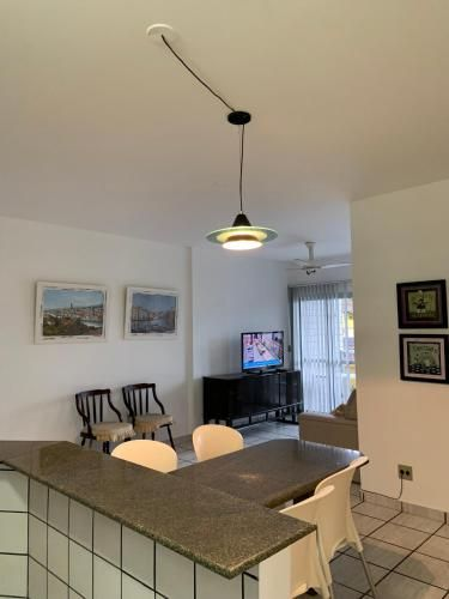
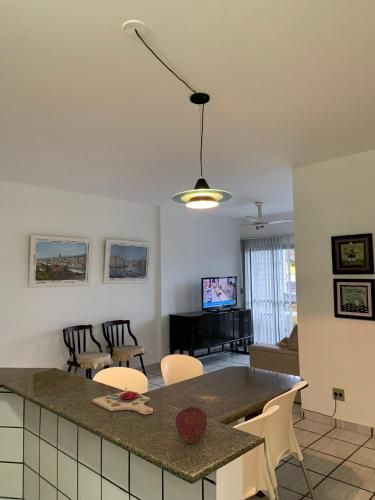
+ cutting board (129, 400)
+ fruit (191, 423)
